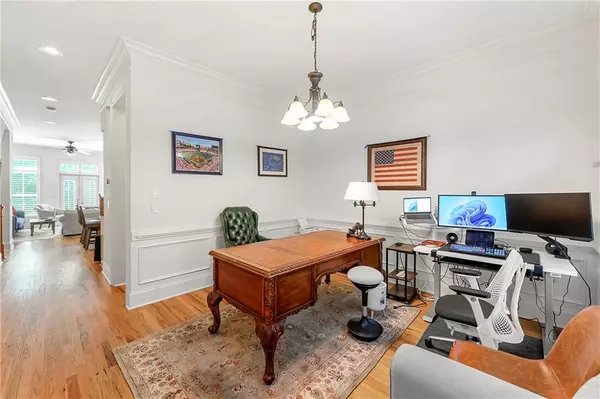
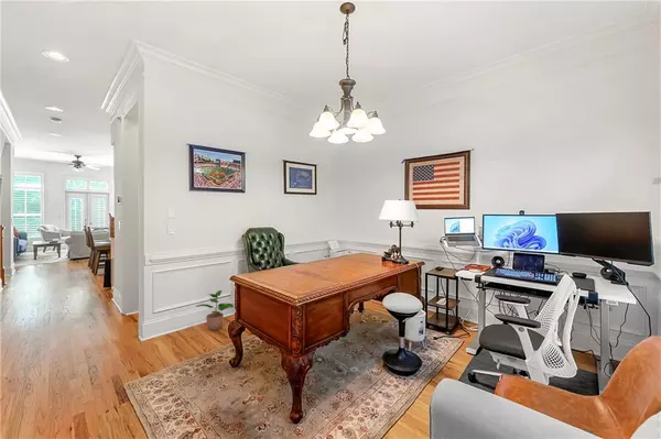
+ potted plant (216, 310)
